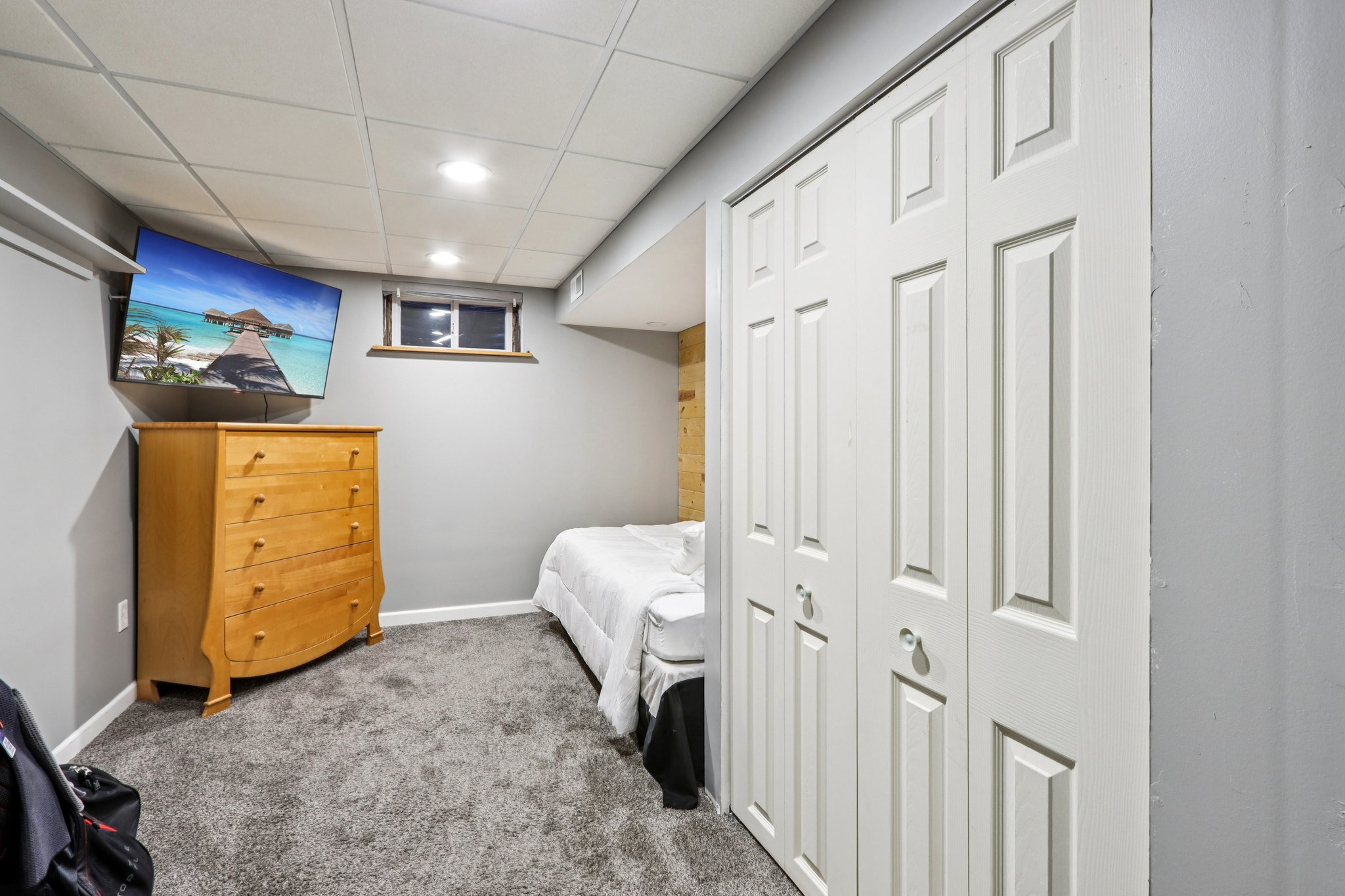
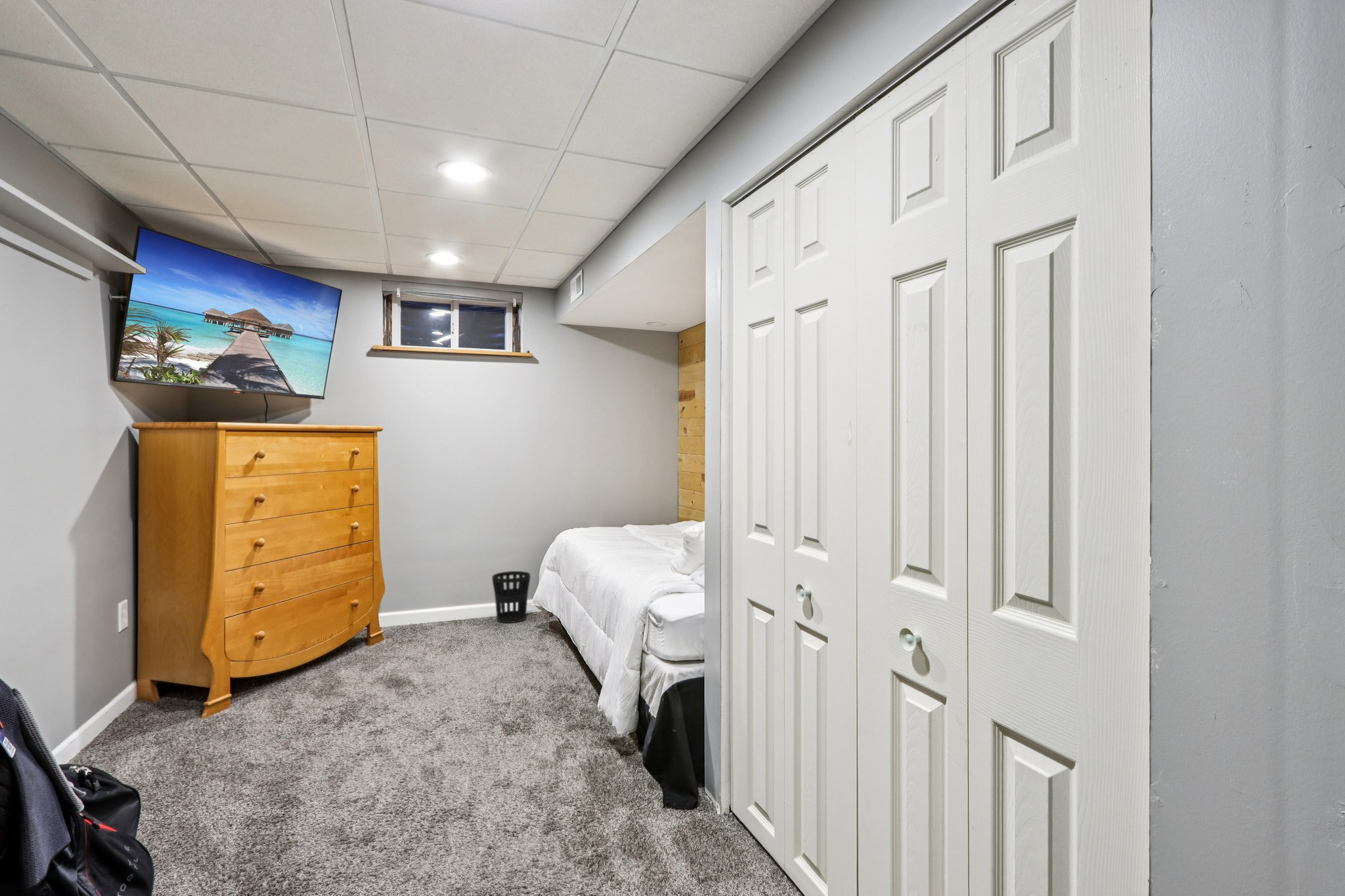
+ wastebasket (511, 597)
